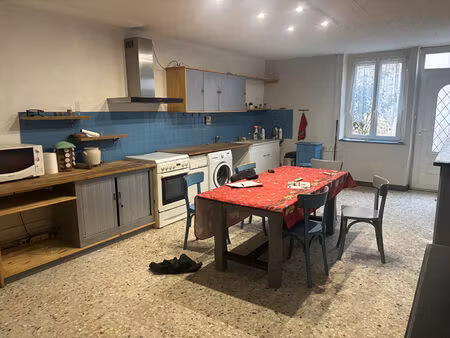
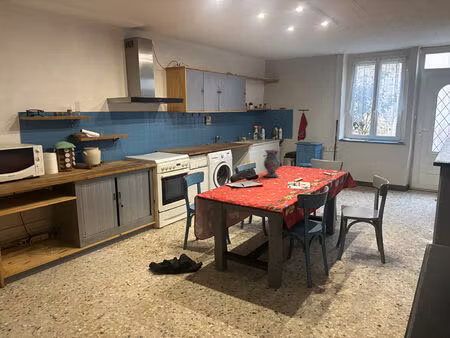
+ vase (271, 163)
